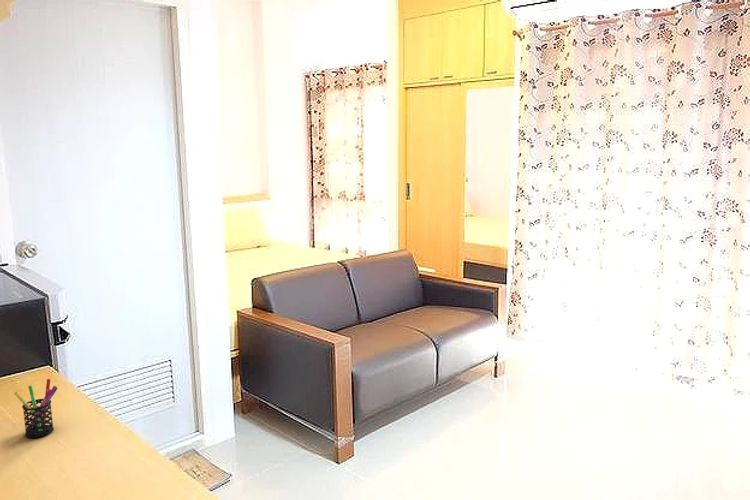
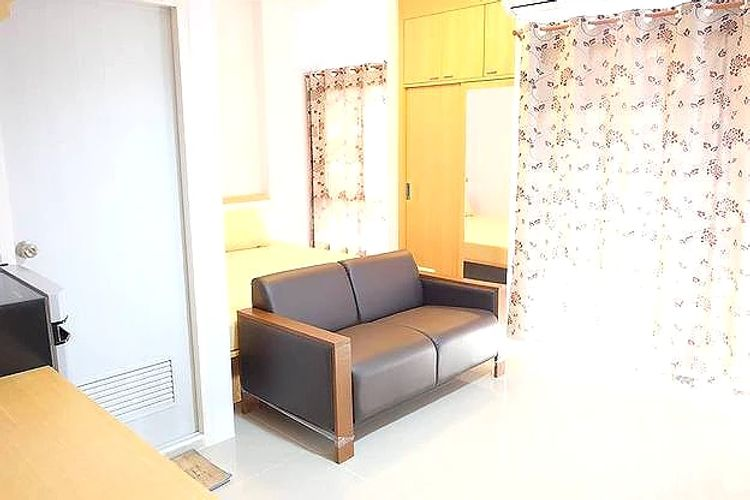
- pen holder (37, 406)
